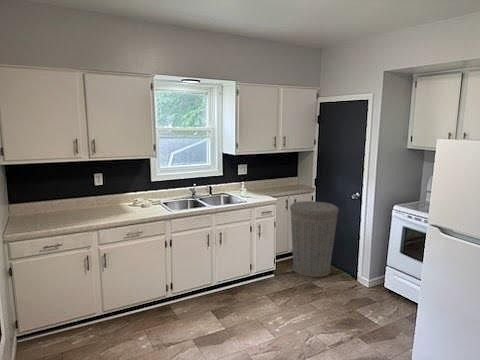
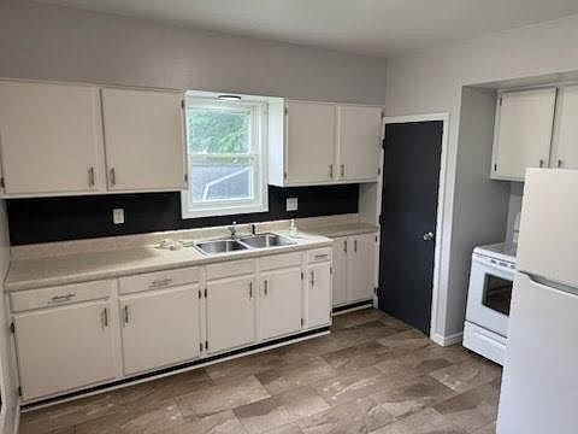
- trash can (312, 237)
